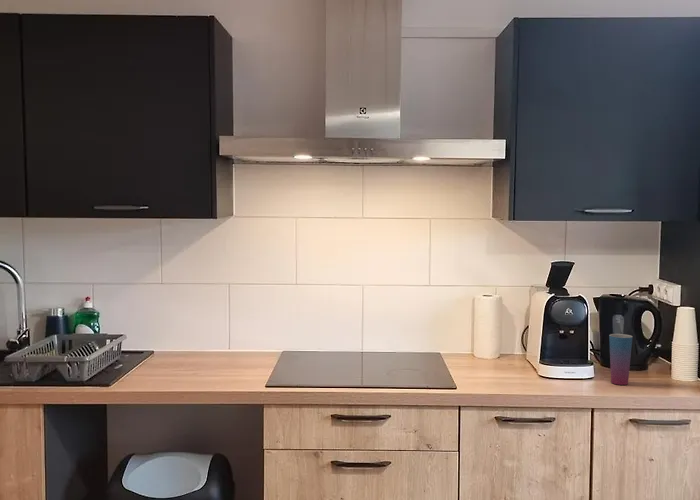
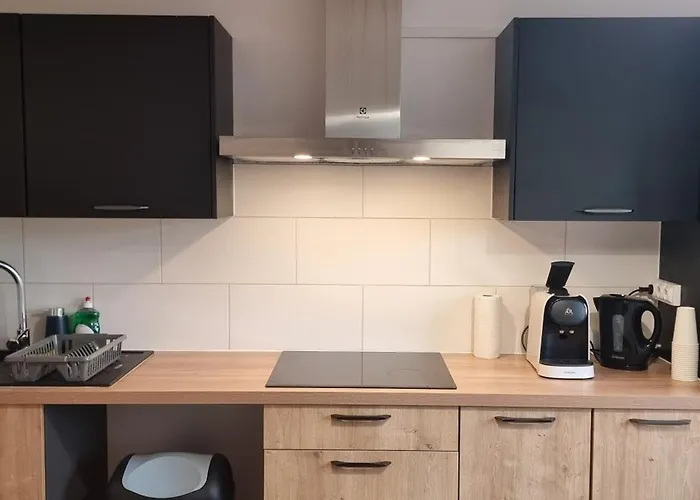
- cup (620, 359)
